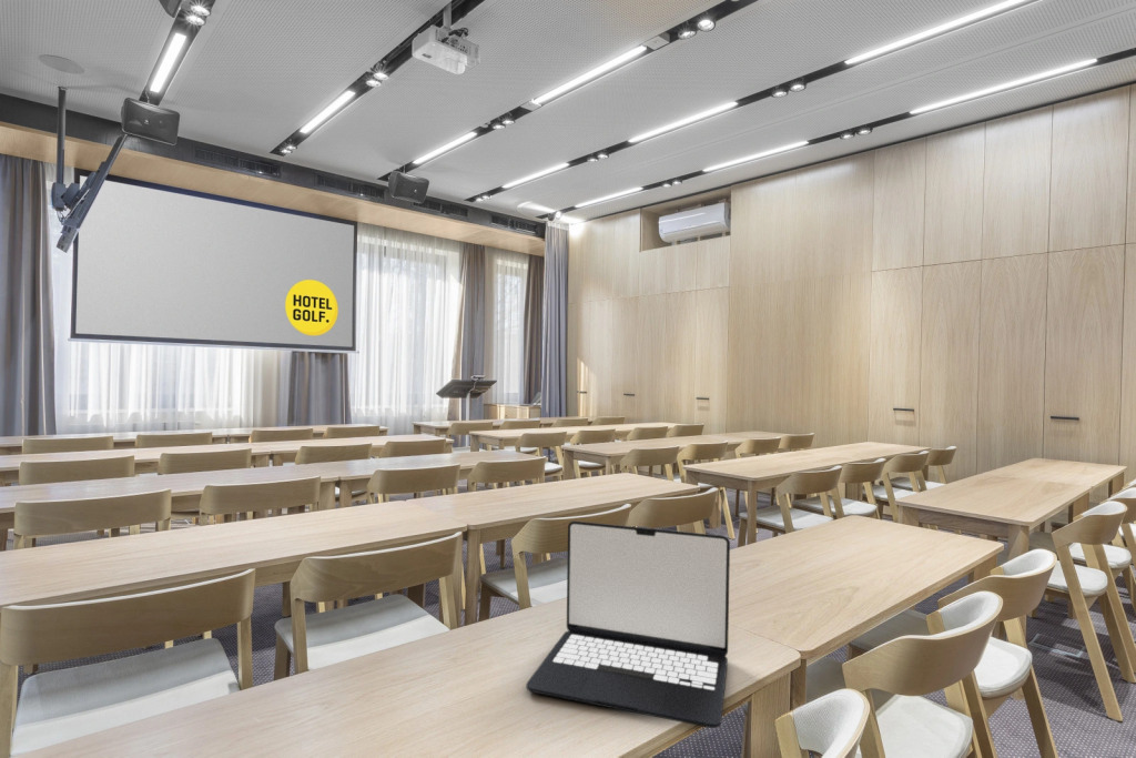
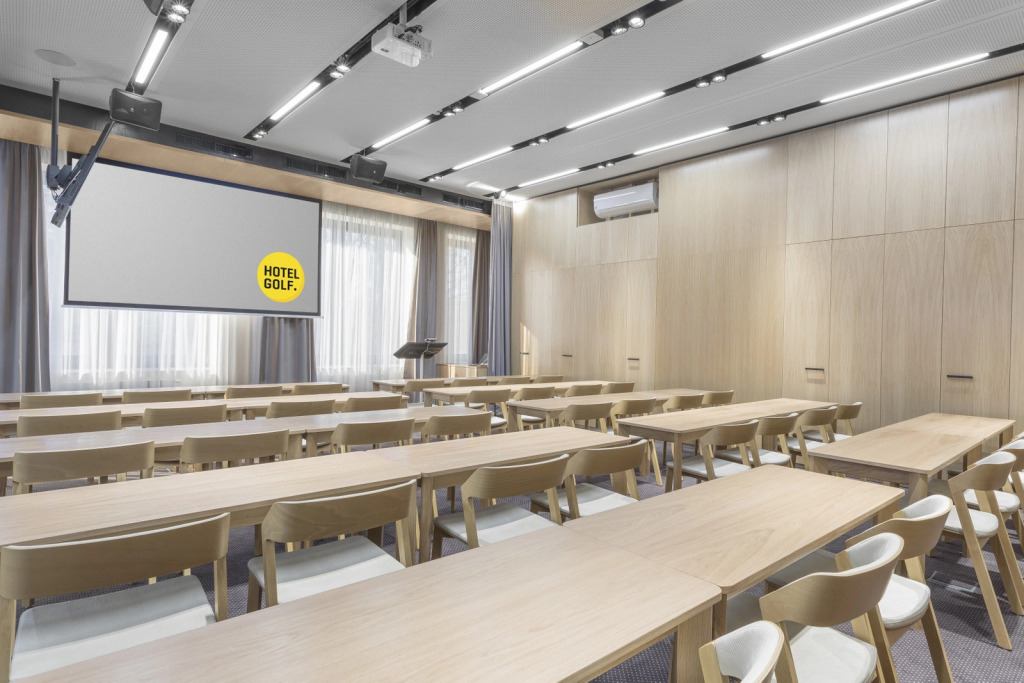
- laptop (632, 609)
